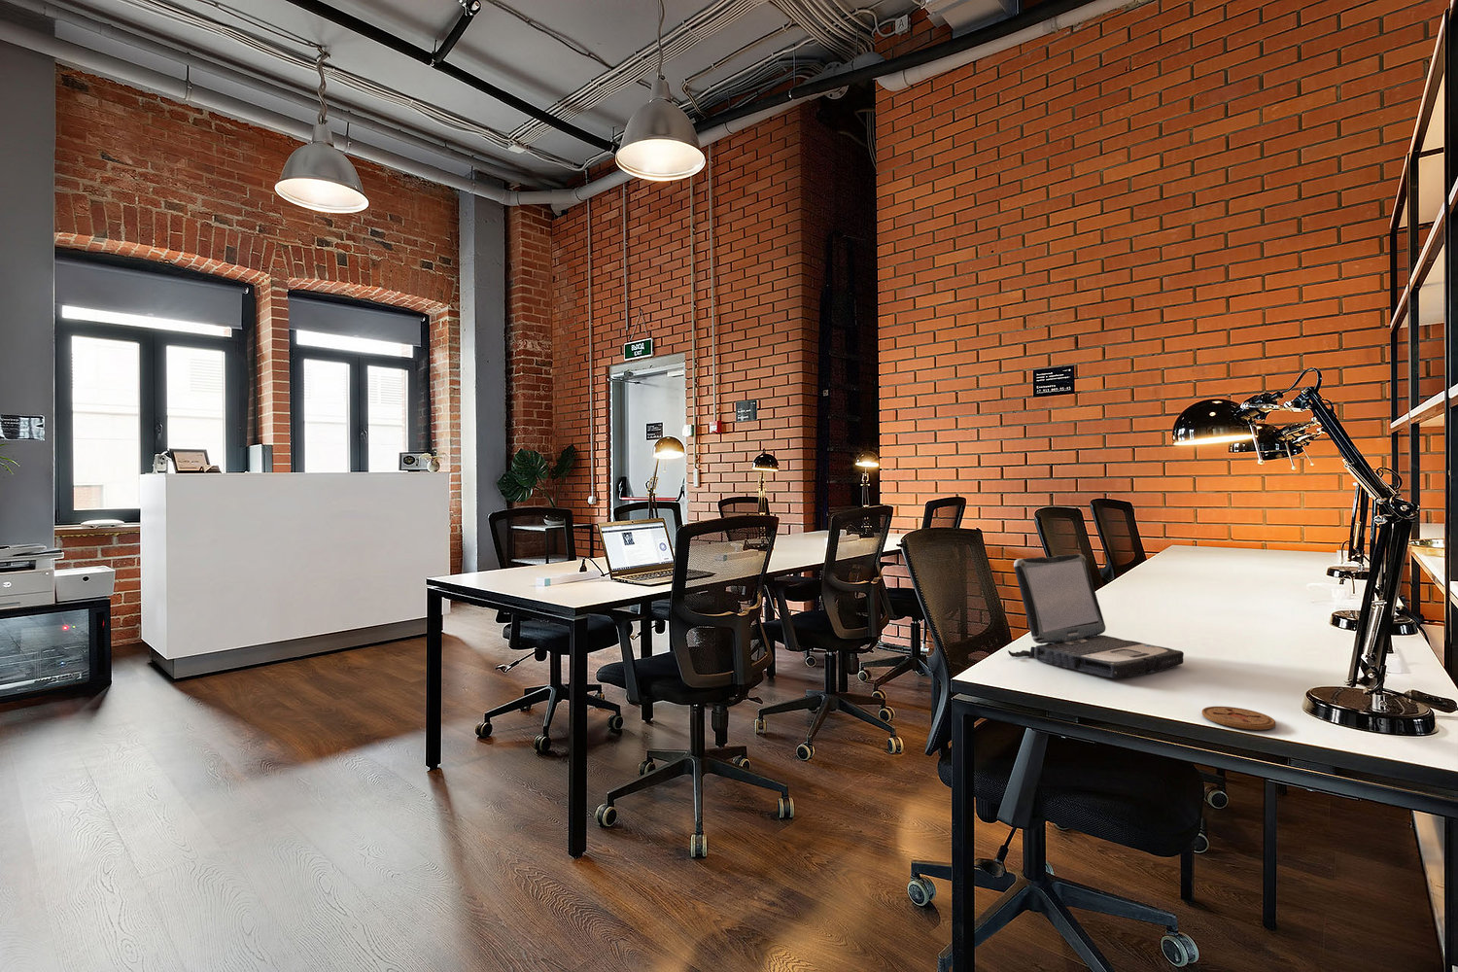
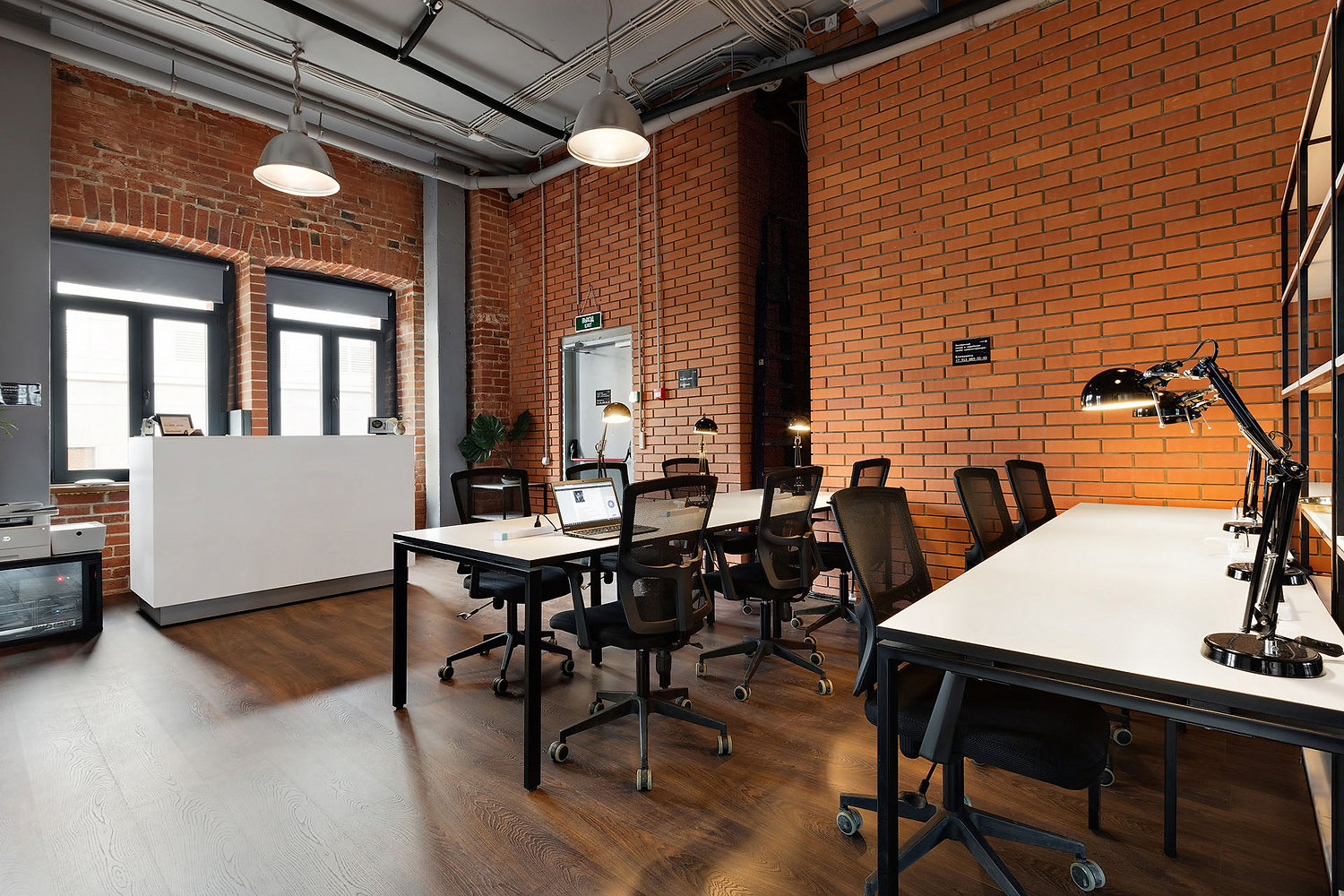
- coaster (1238, 717)
- laptop (1091, 610)
